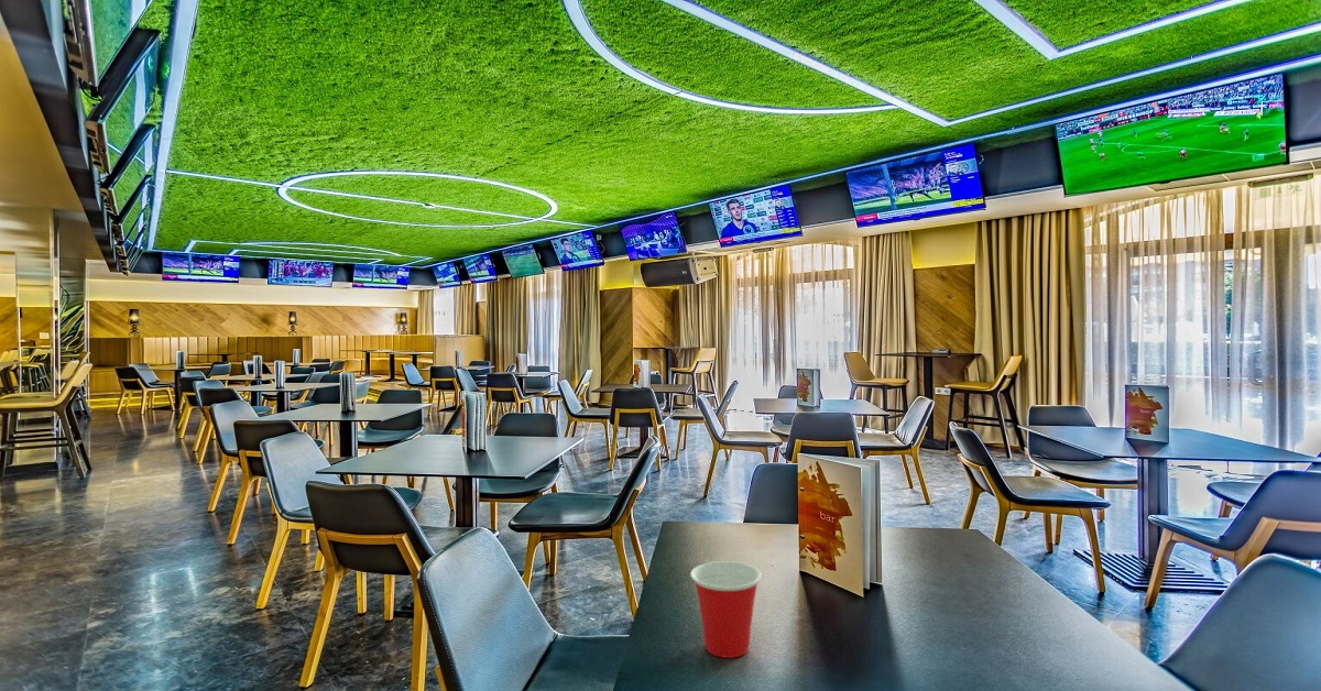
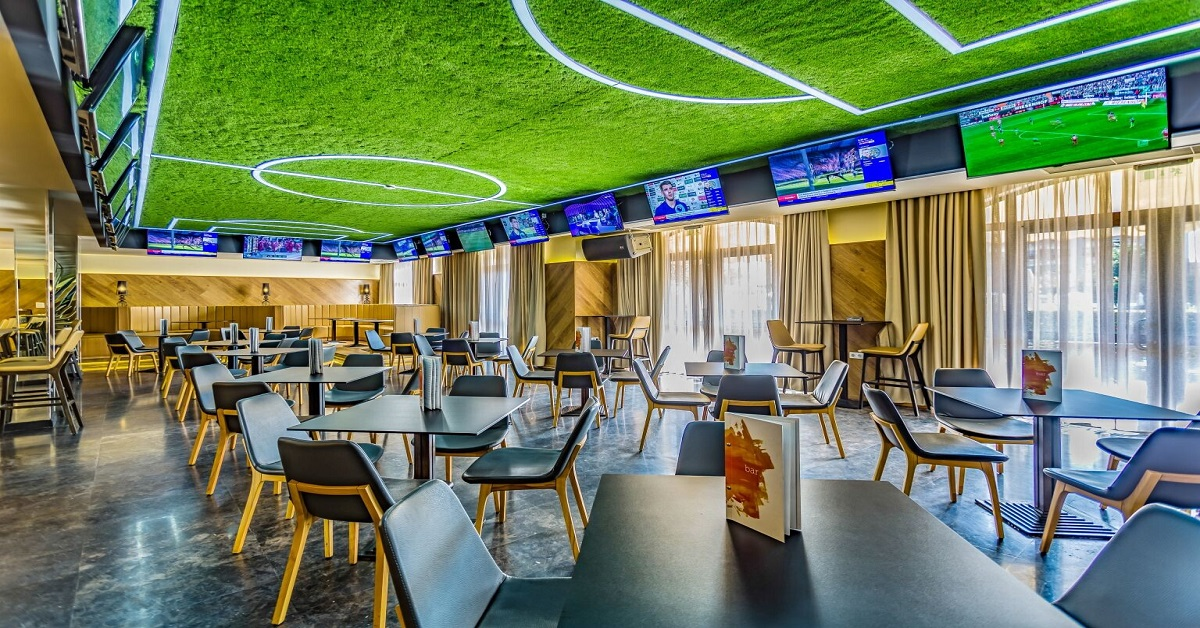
- cup (725, 610)
